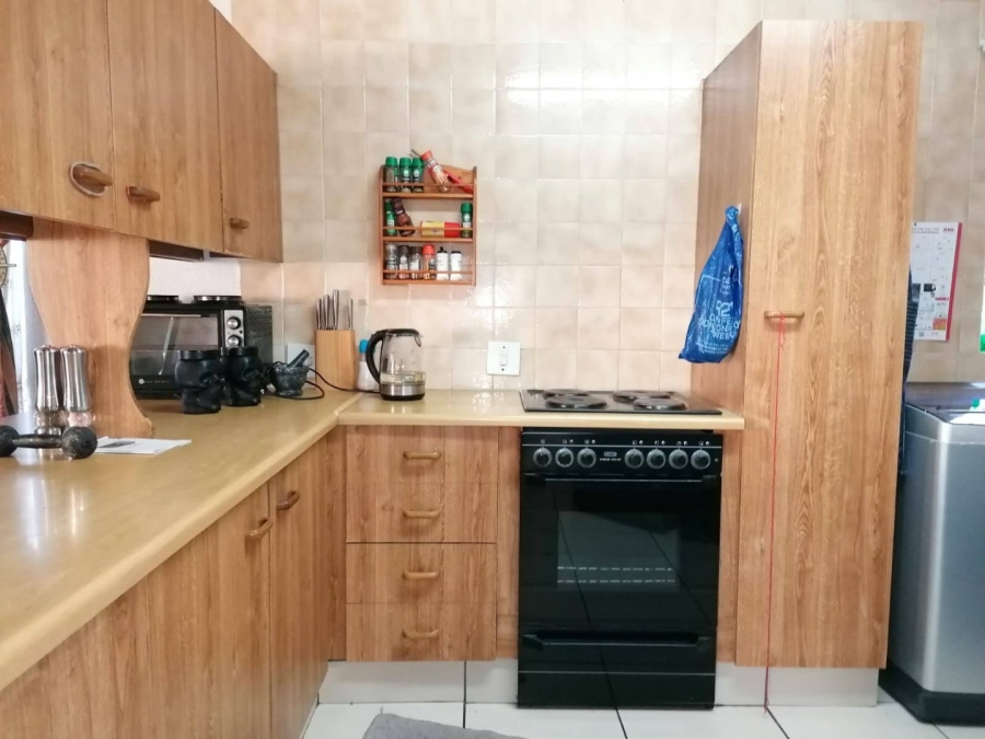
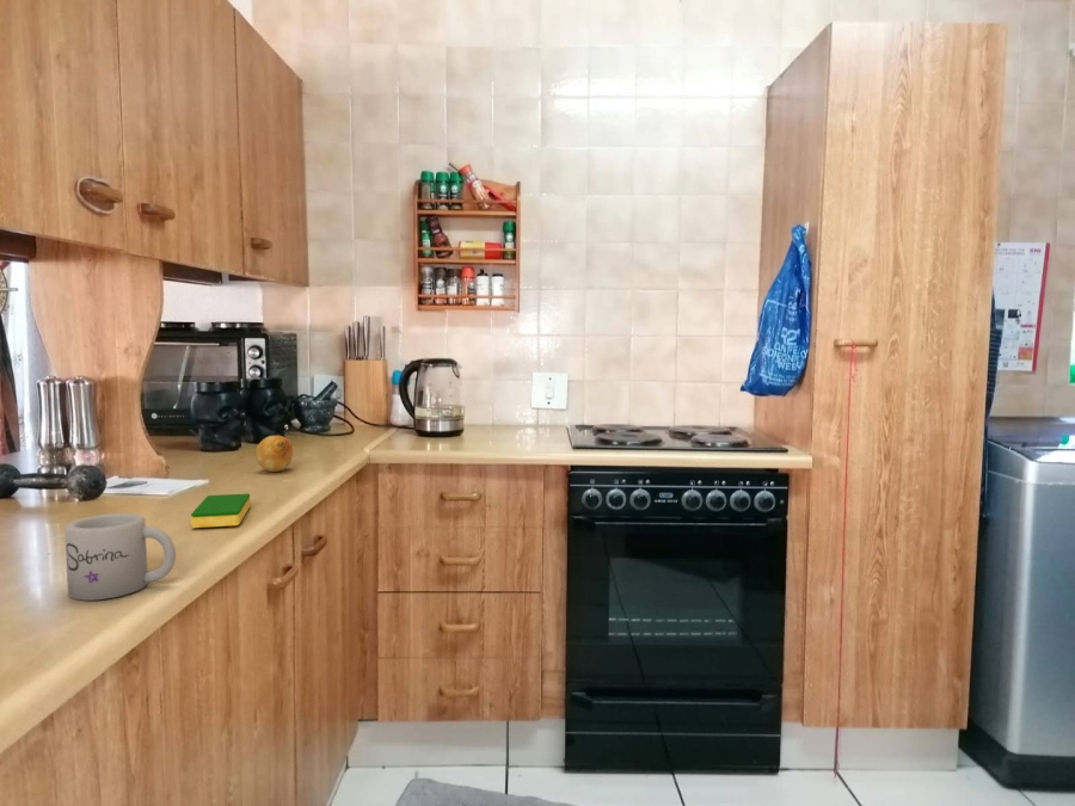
+ dish sponge (222, 509)
+ mug (123, 553)
+ fruit (275, 453)
